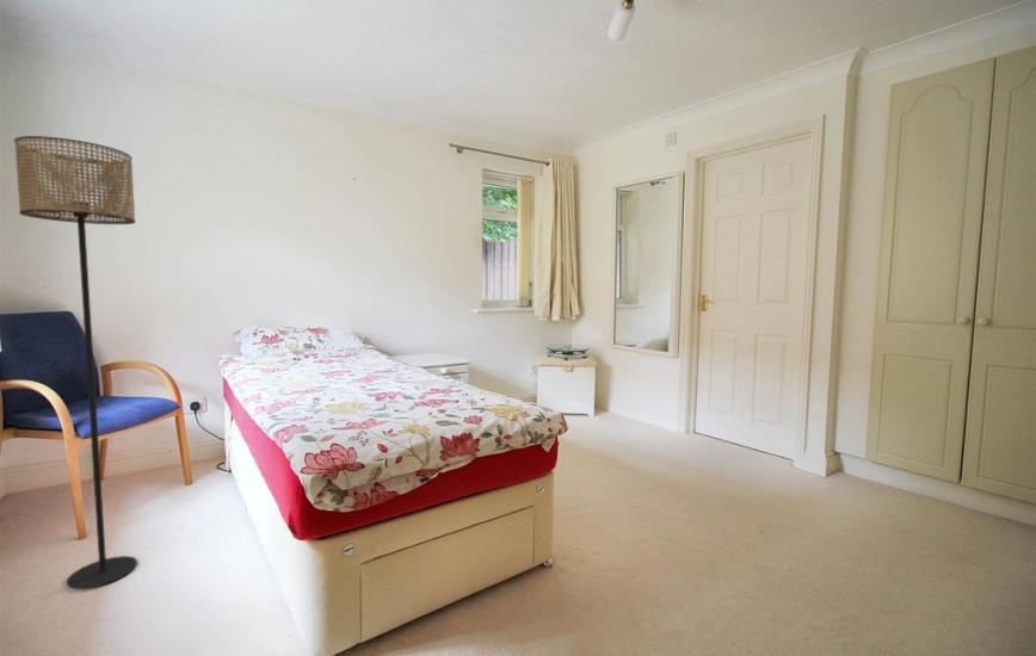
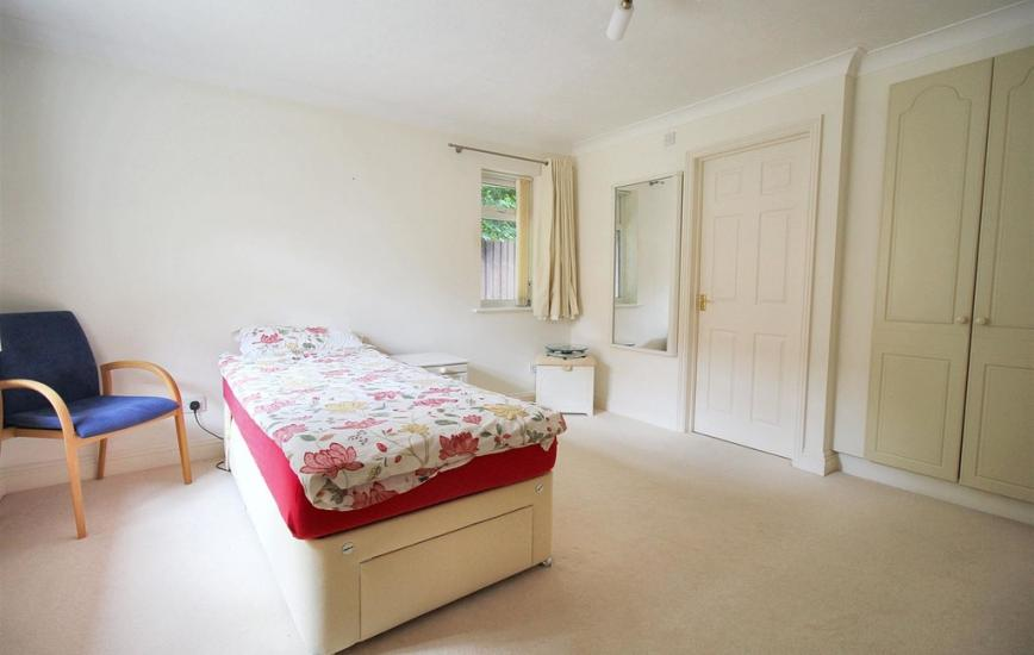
- floor lamp (90, 367)
